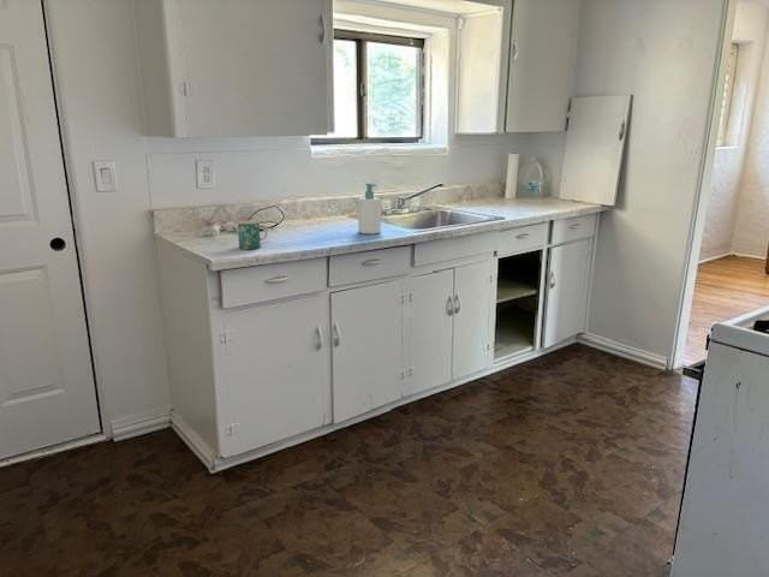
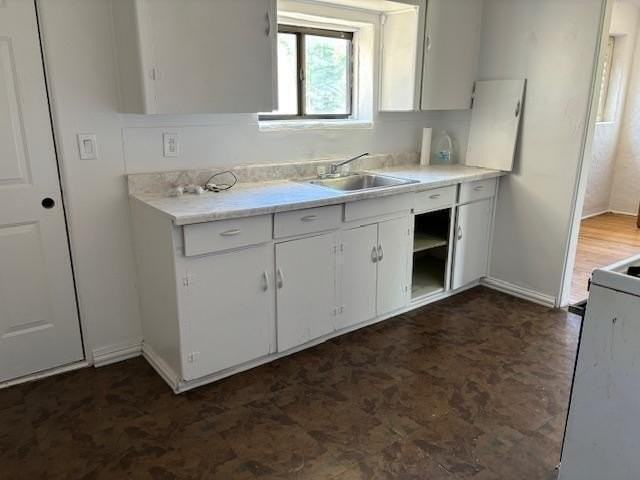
- mug (252, 233)
- soap bottle (369, 208)
